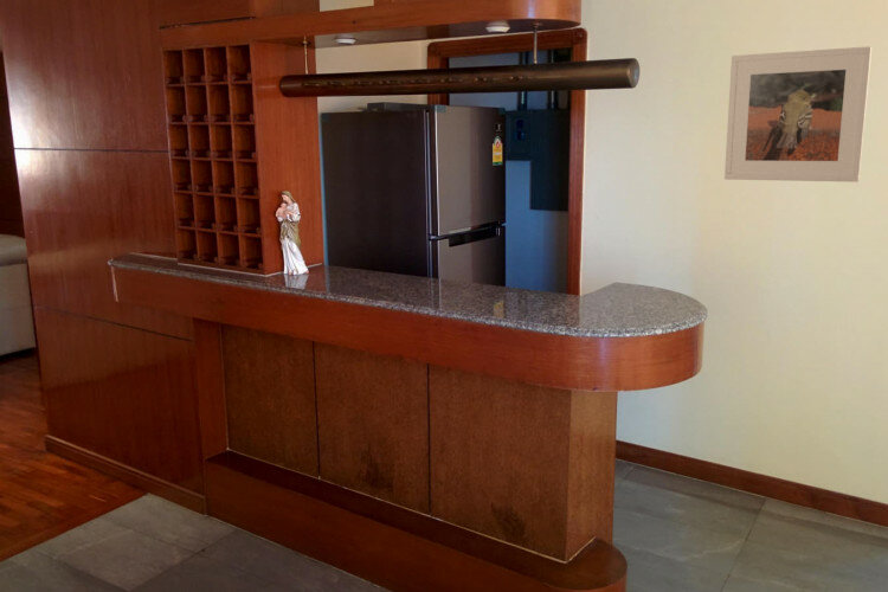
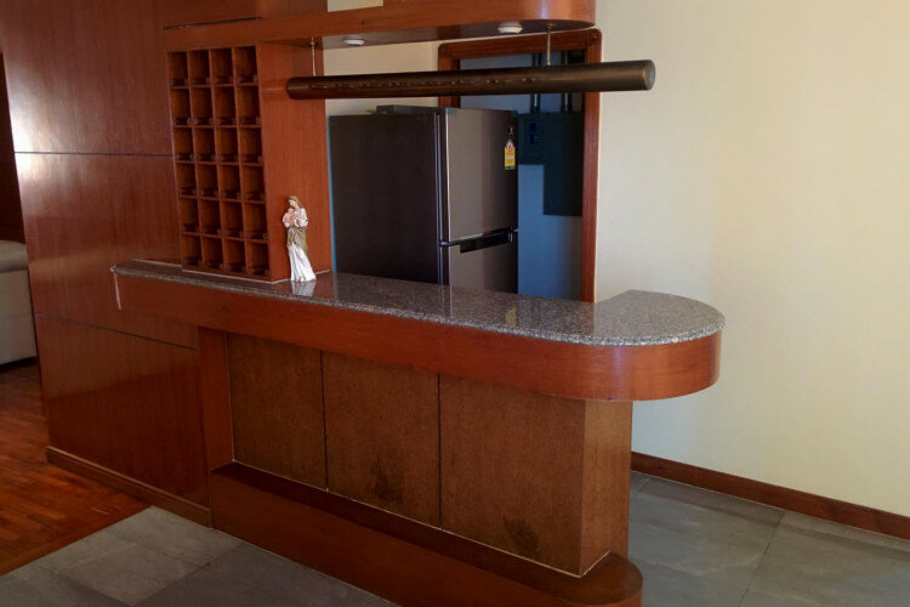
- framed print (793, 116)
